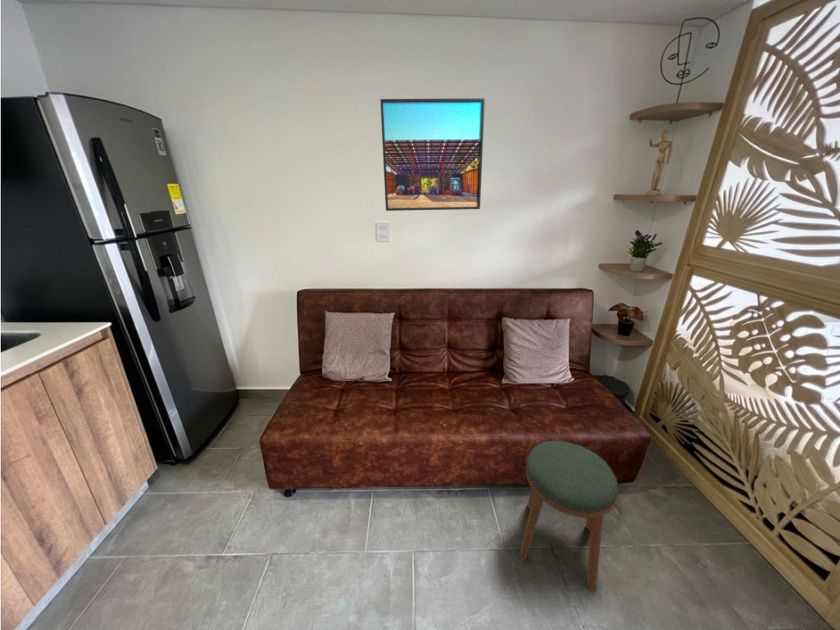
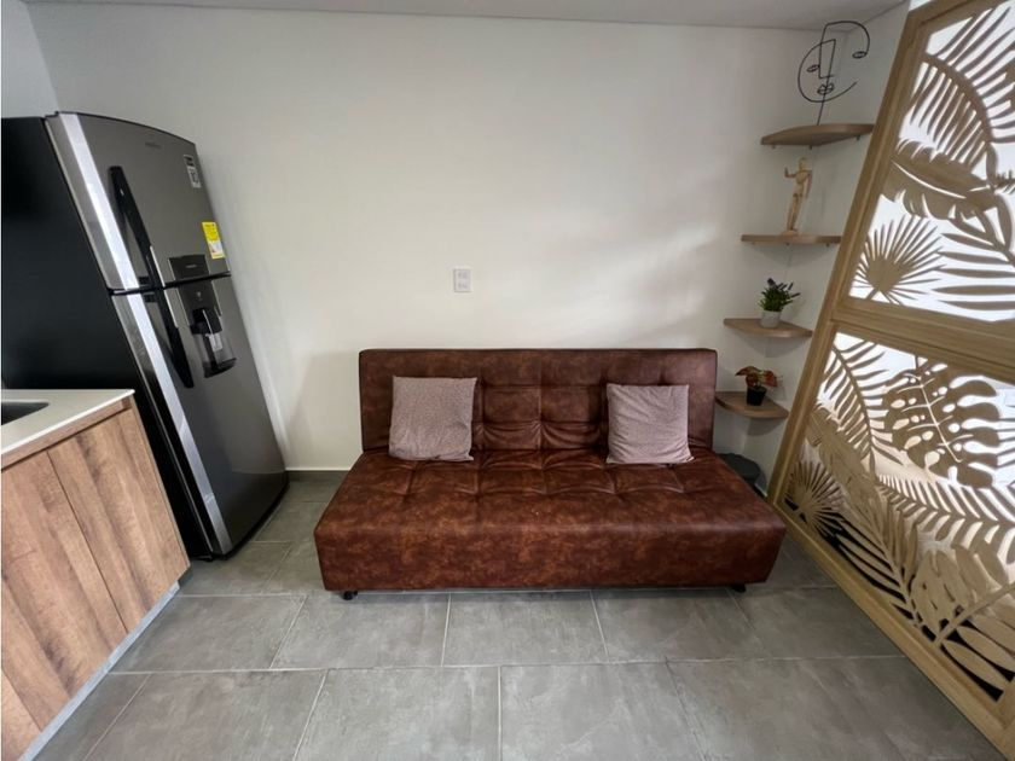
- stool (564, 504)
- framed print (432, 157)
